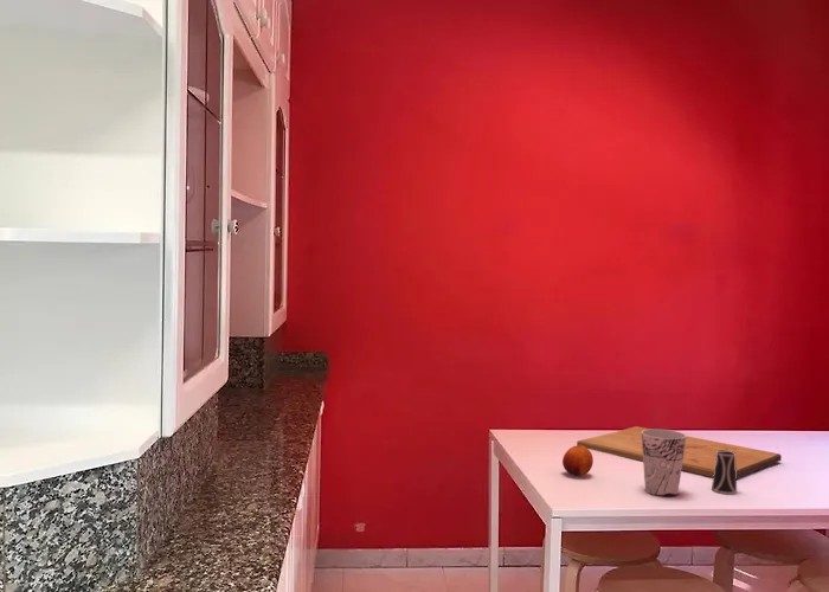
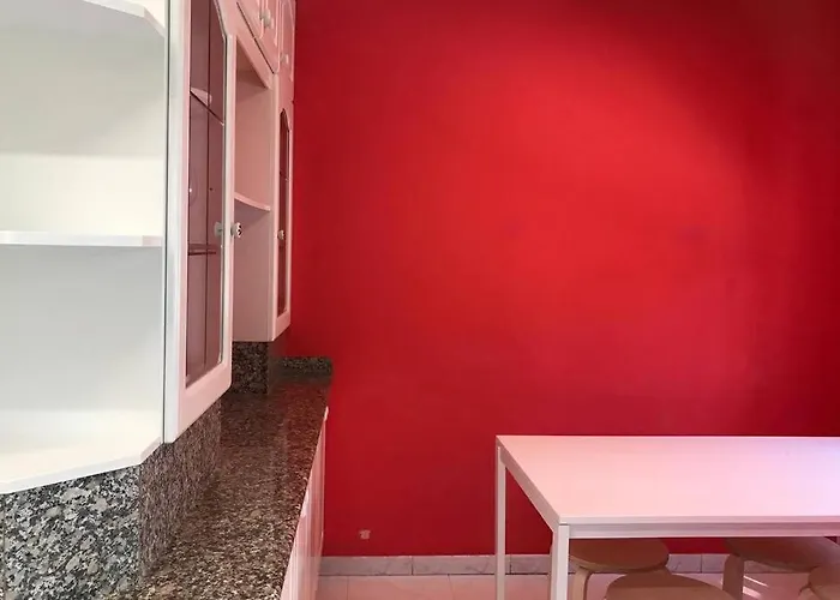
- cup (725, 471)
- cutting board (683, 453)
- fruit (577, 459)
- cup (662, 462)
